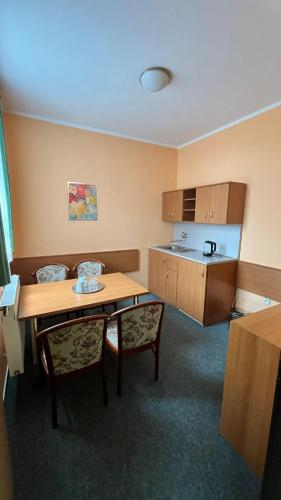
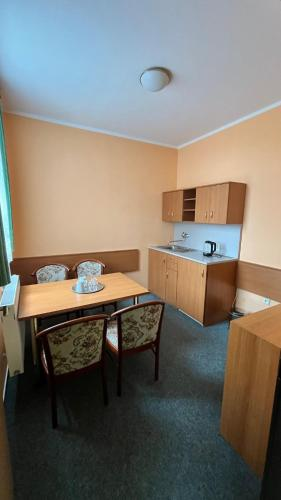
- wall art (83, 202)
